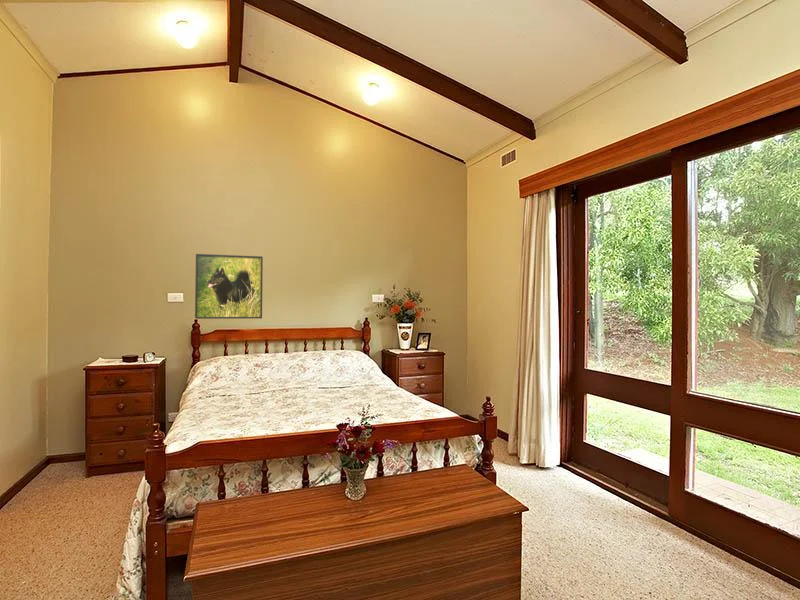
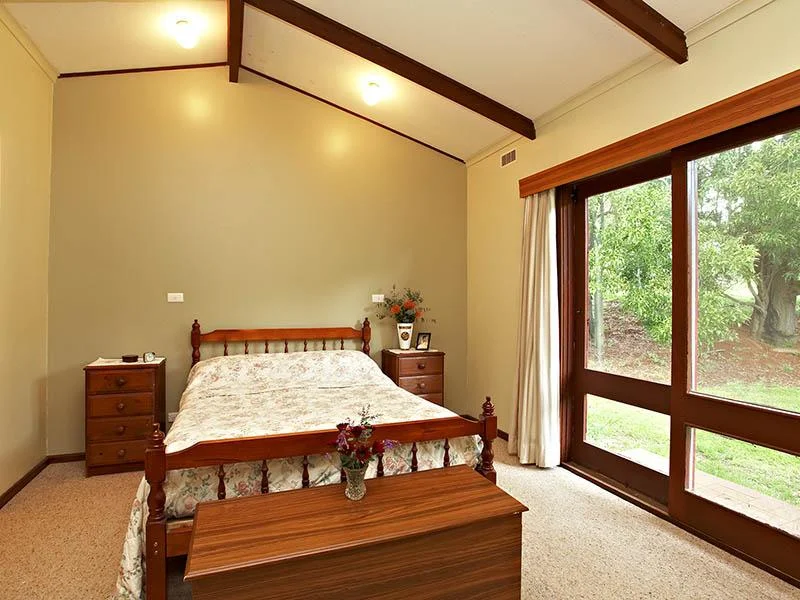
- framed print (229, 286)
